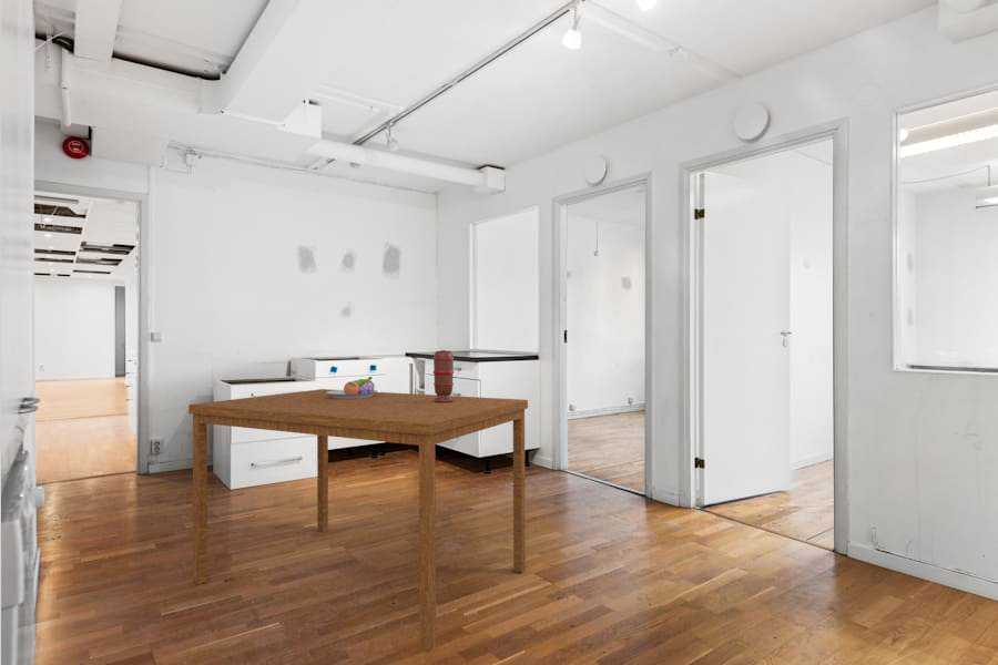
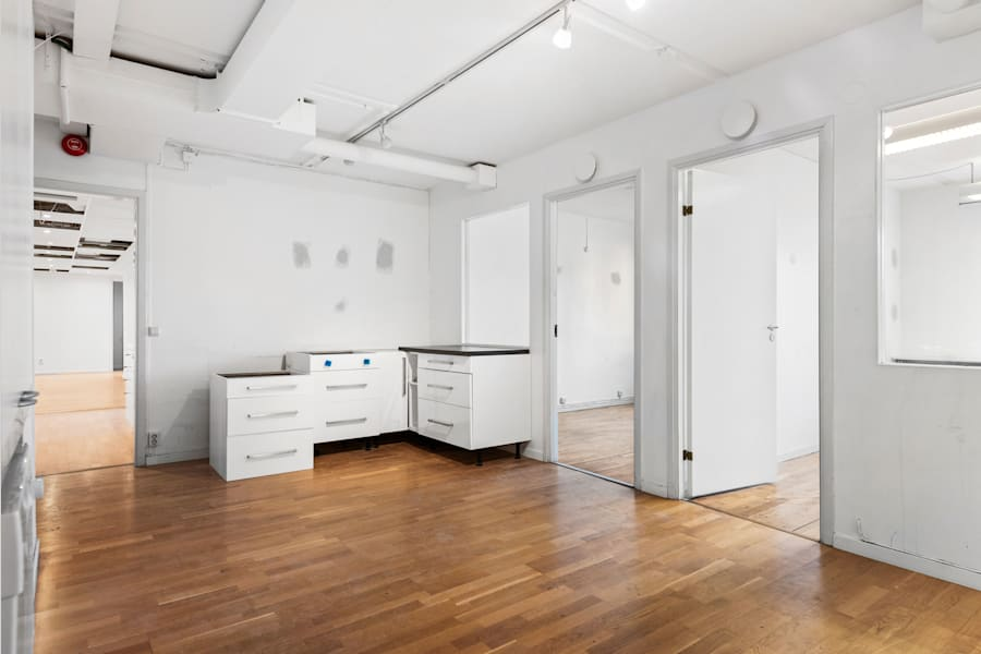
- spice grinder (444, 375)
- fruit bowl (354, 386)
- dining table (327, 489)
